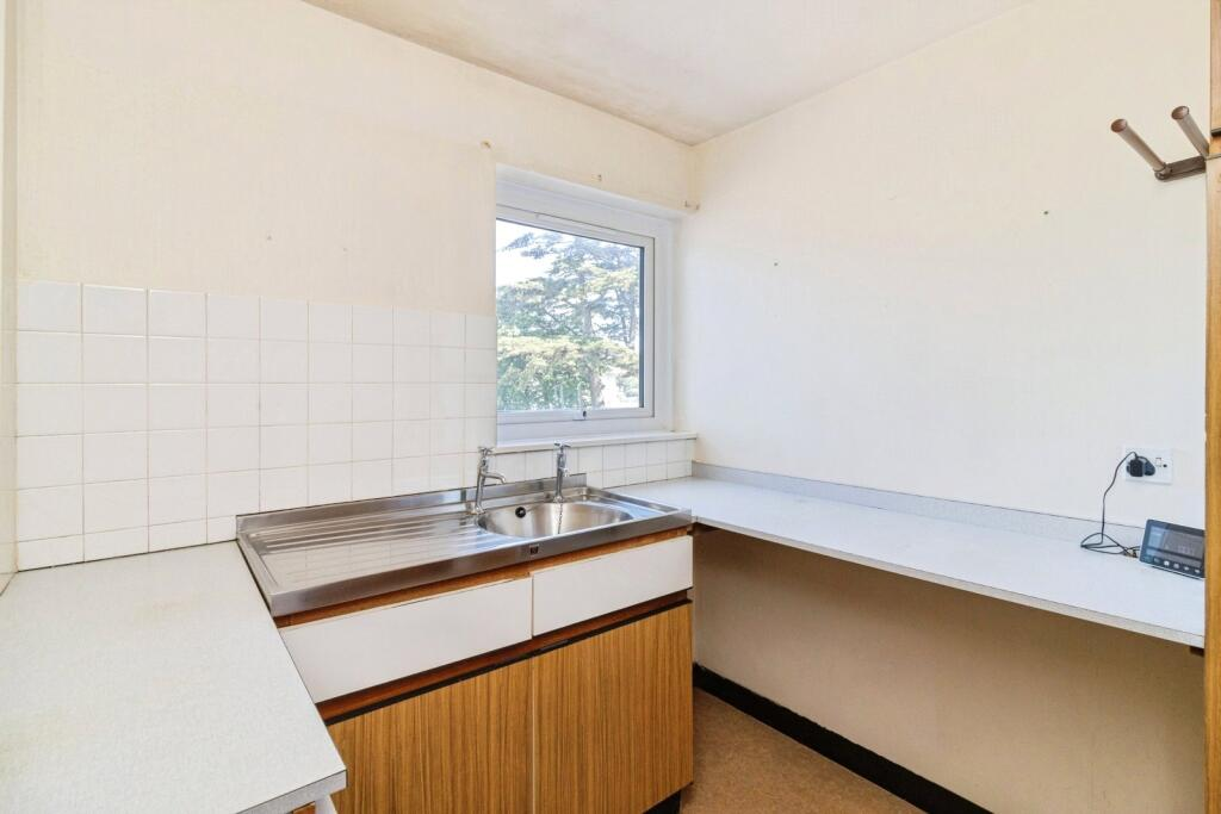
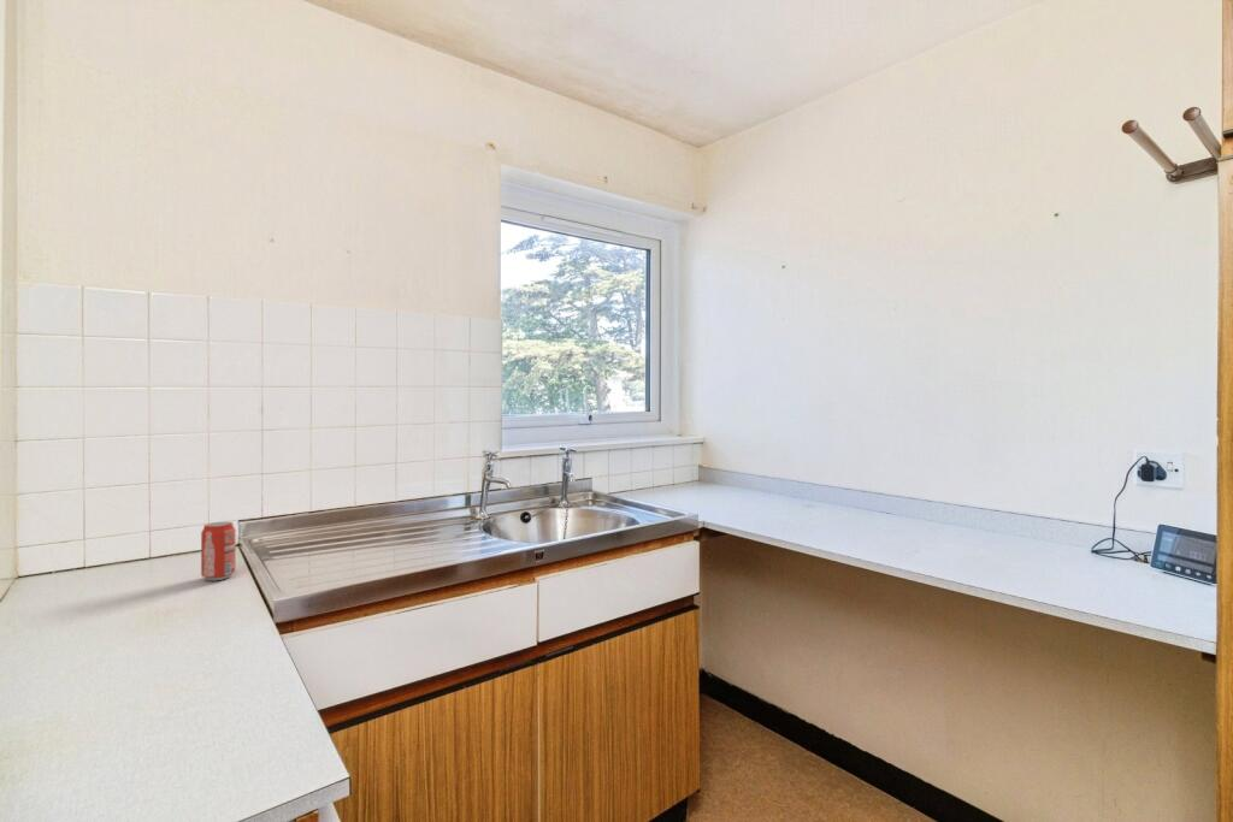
+ beverage can (218, 550)
